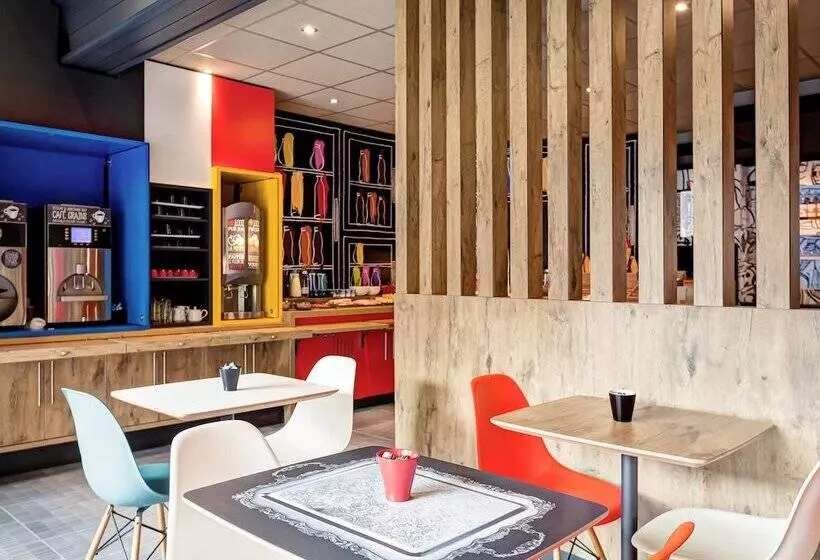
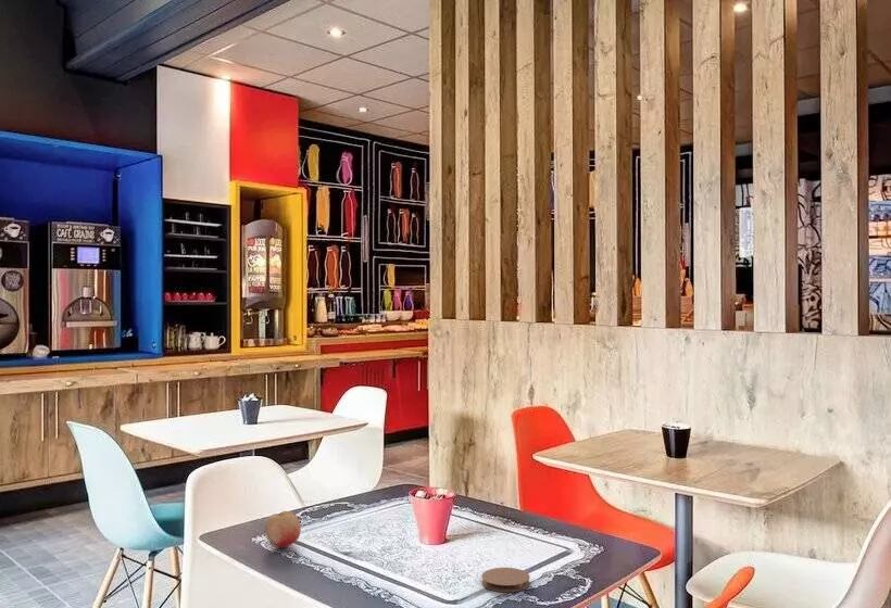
+ fruit (283, 529)
+ coaster (505, 579)
